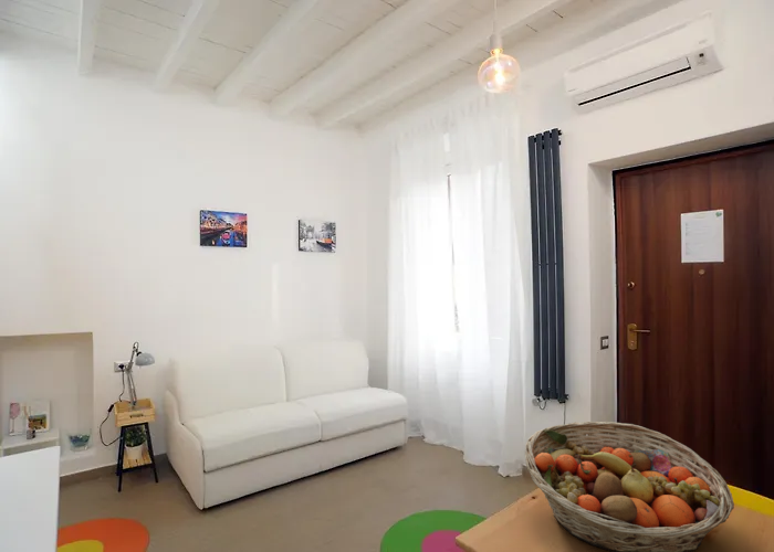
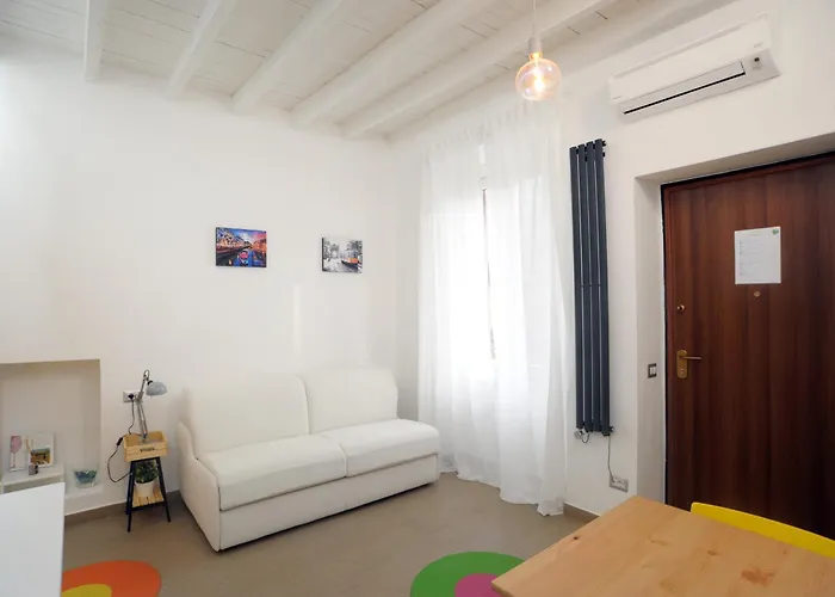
- fruit basket (619, 481)
